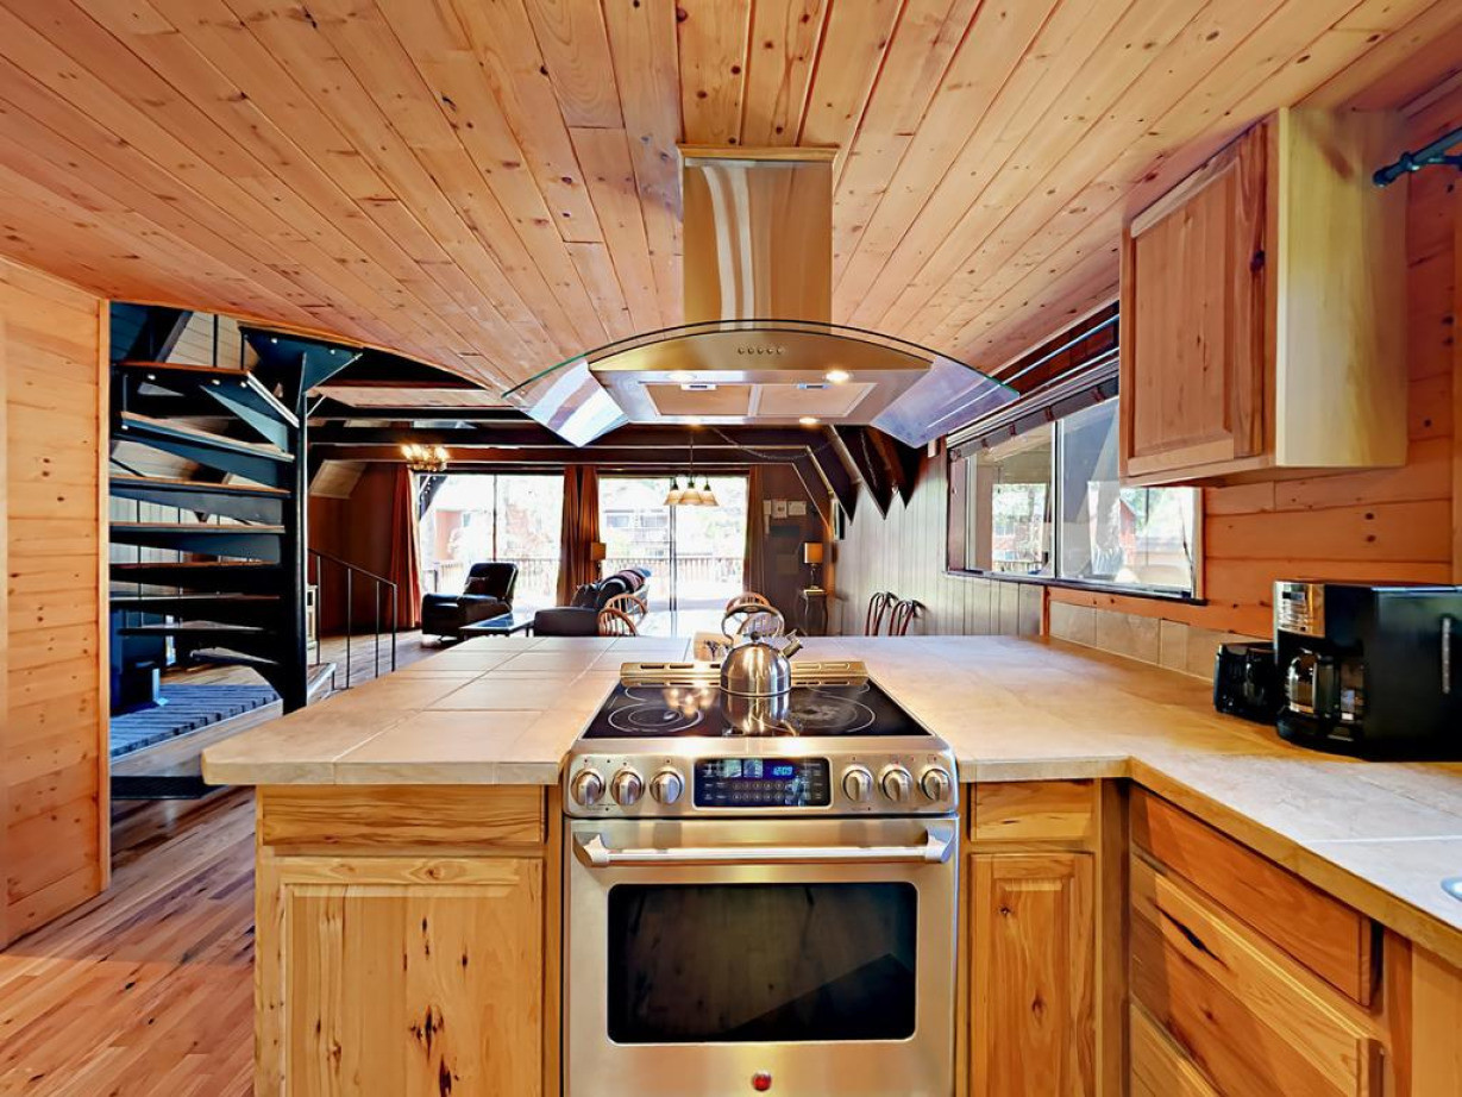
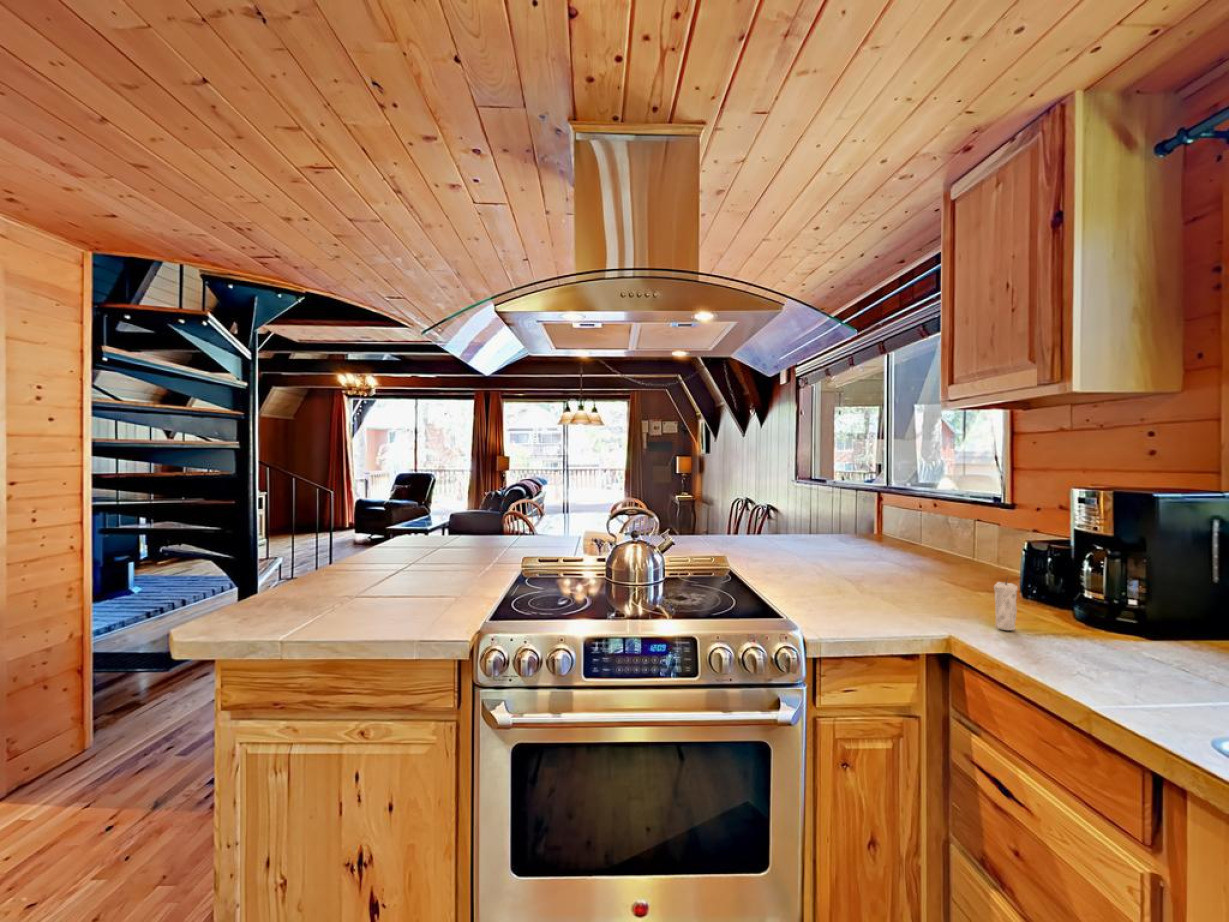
+ candle (1005, 601)
